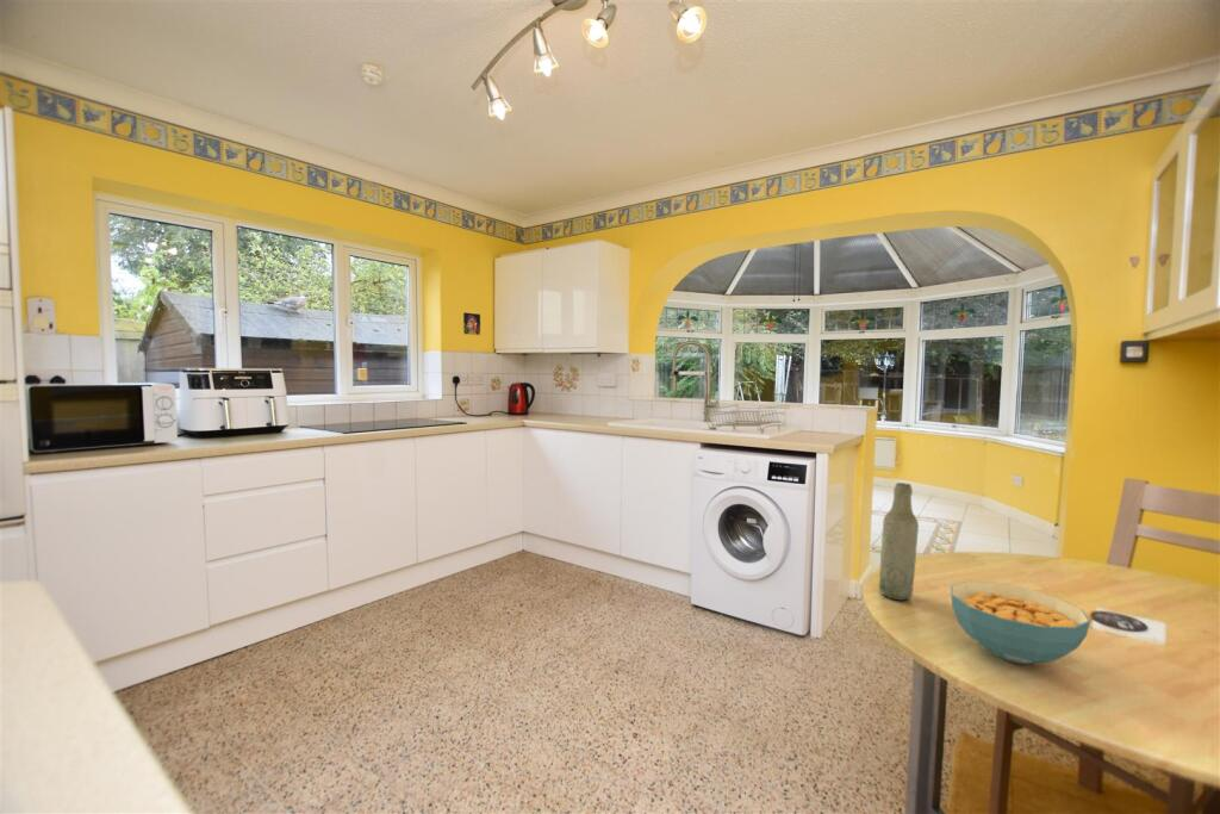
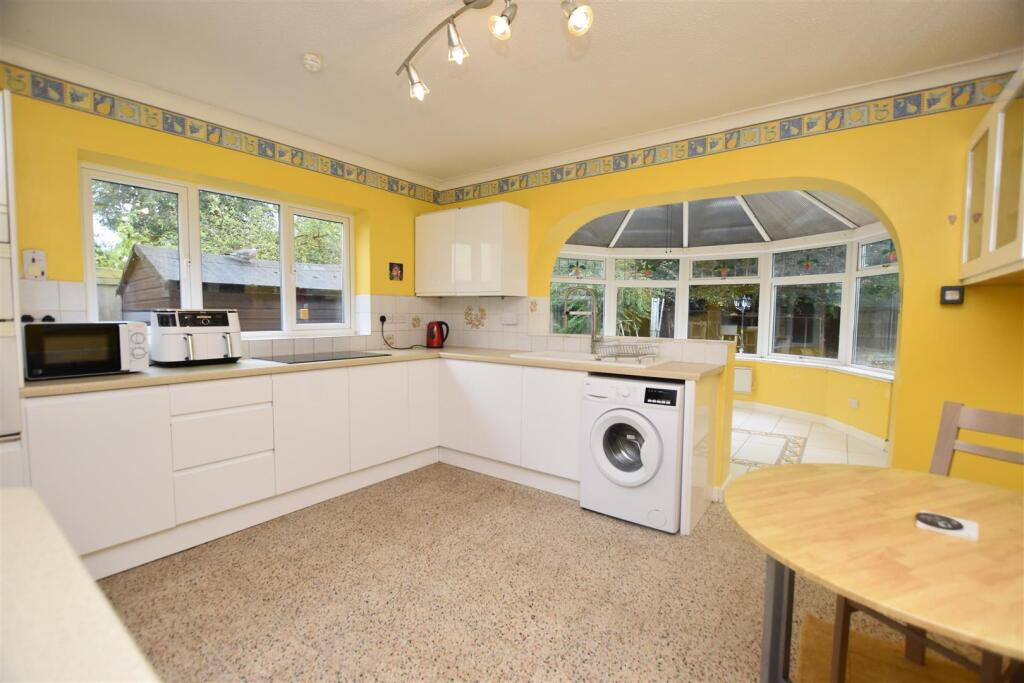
- bottle (898, 539)
- cereal bowl (1013, 628)
